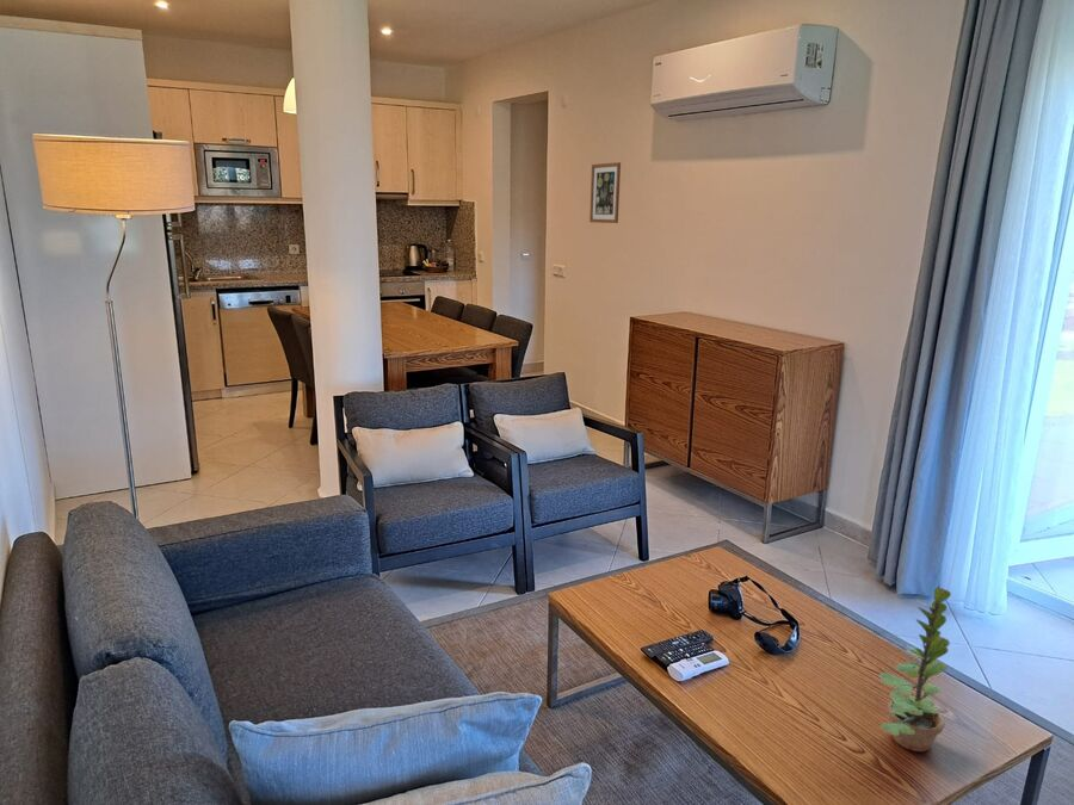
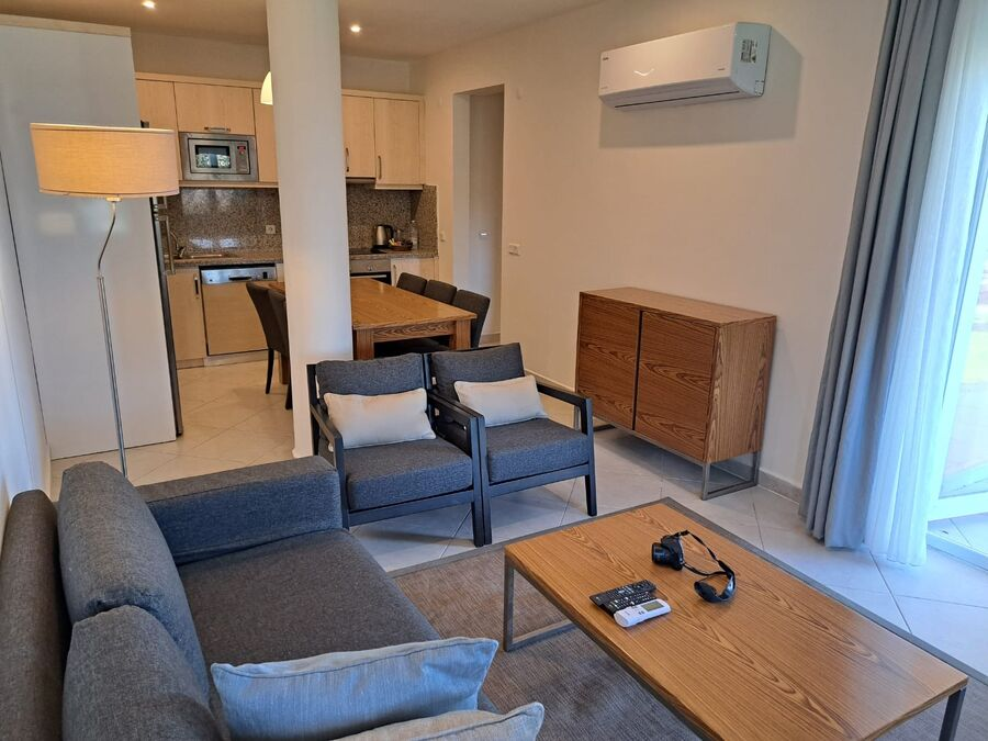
- plant (918, 671)
- wall art (604, 193)
